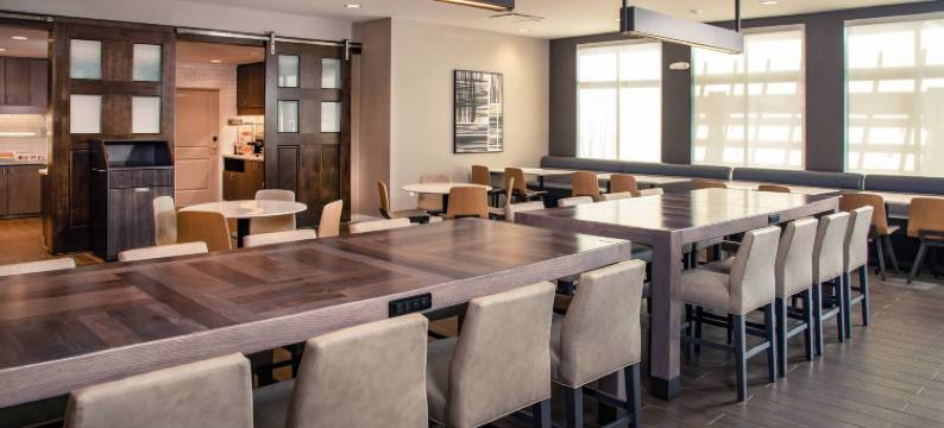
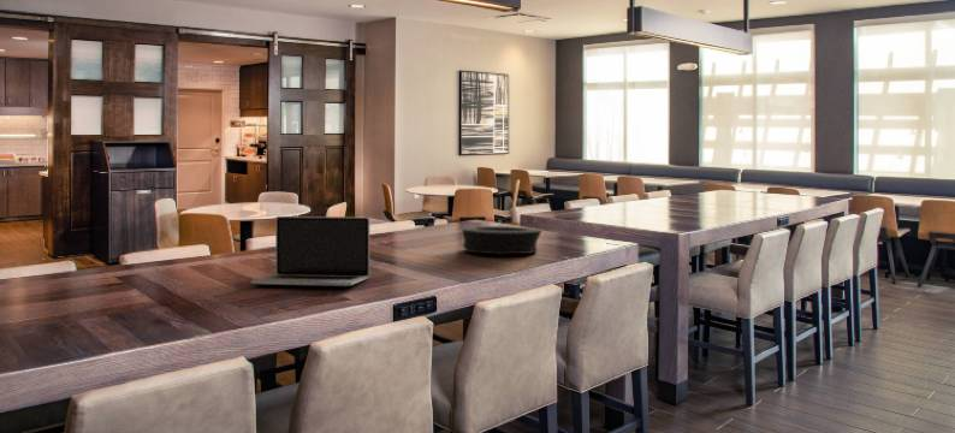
+ laptop (312, 249)
+ bowl (502, 239)
